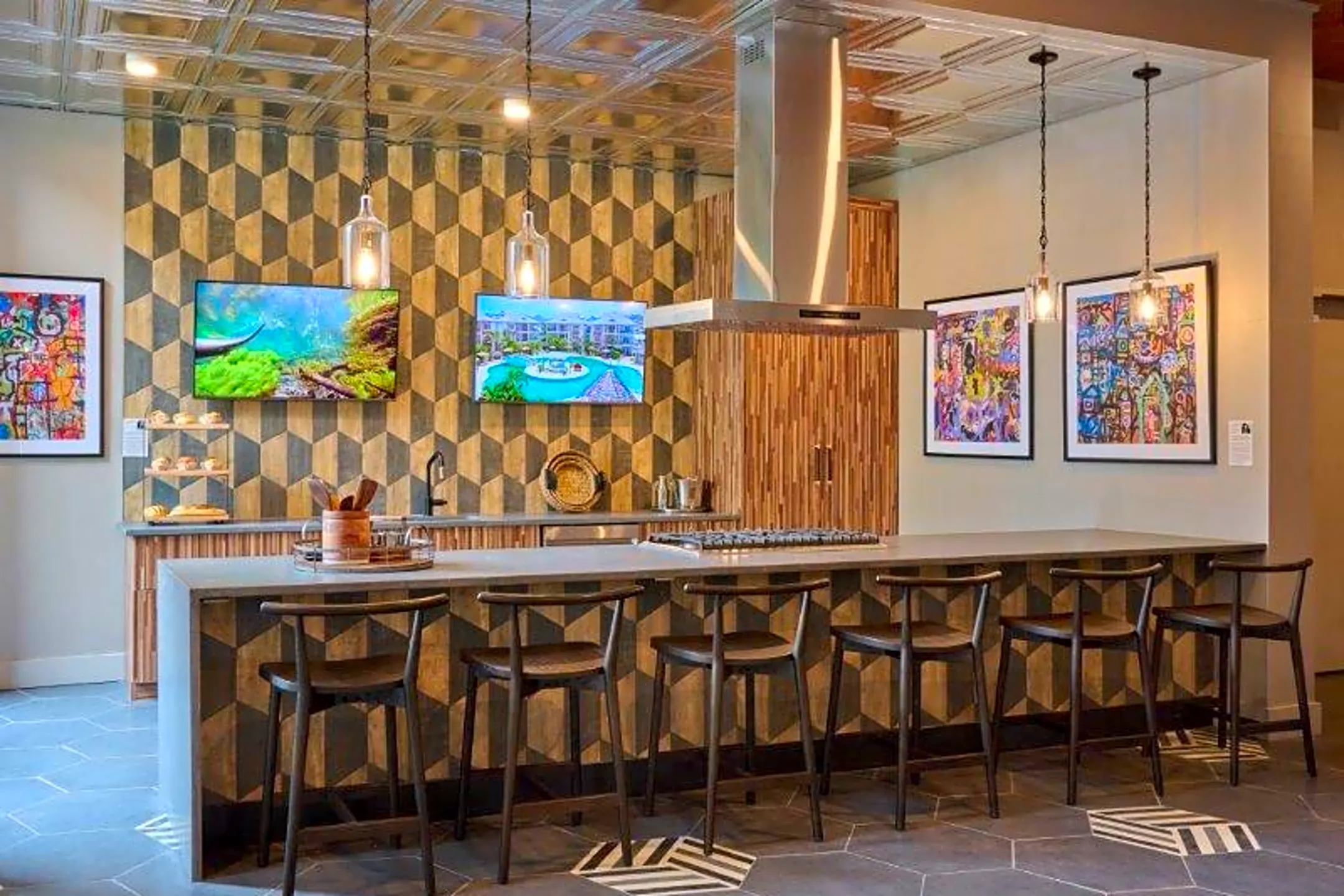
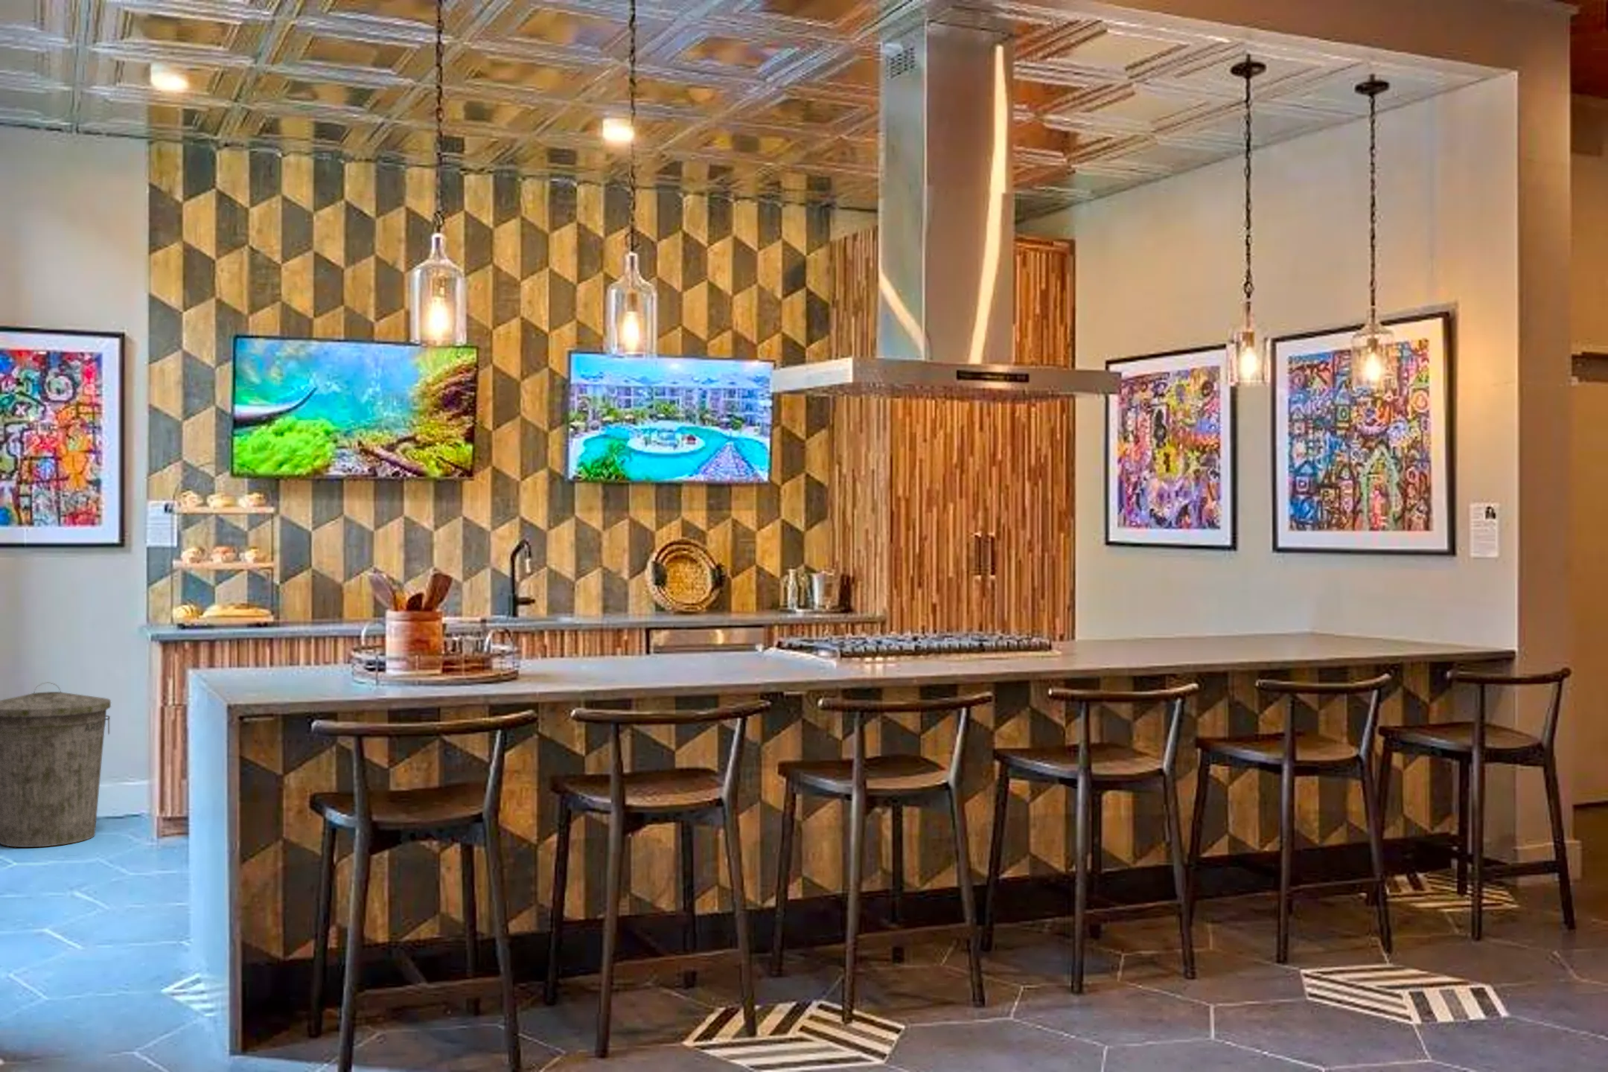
+ trash can (47, 760)
